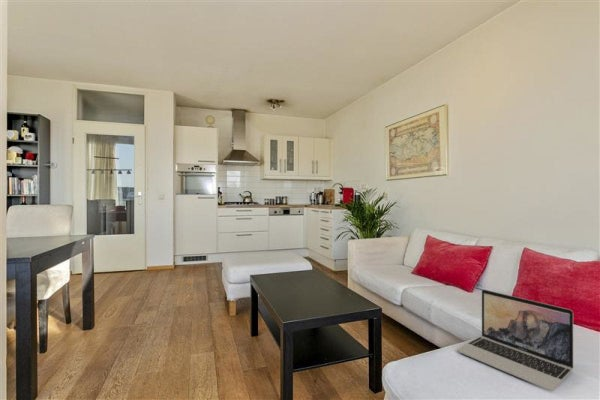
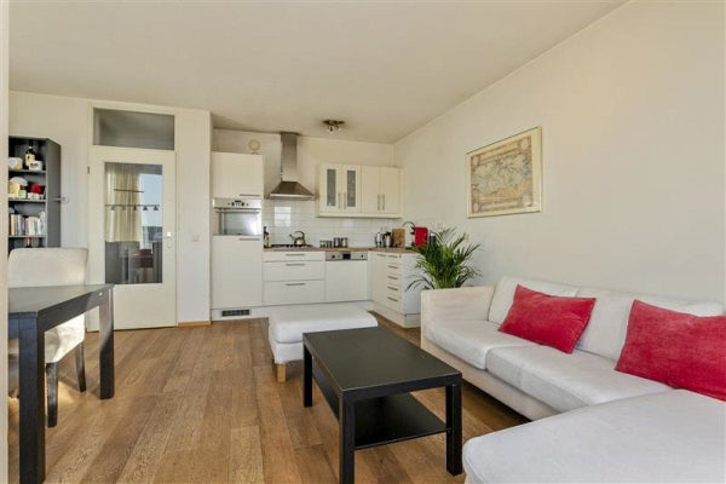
- laptop (511, 332)
